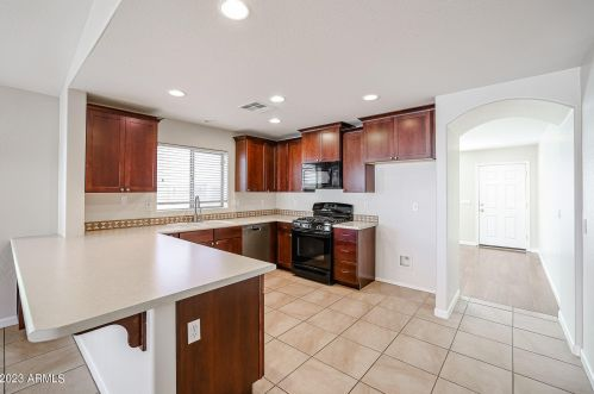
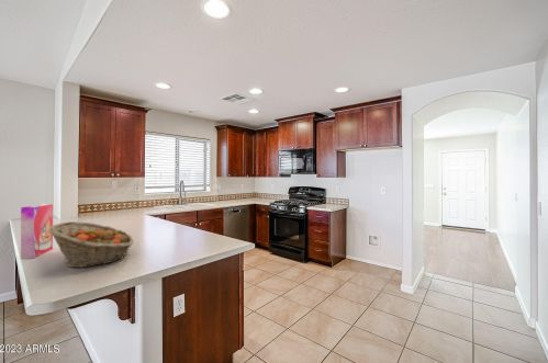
+ fruit basket (94, 240)
+ cereal box (37, 229)
